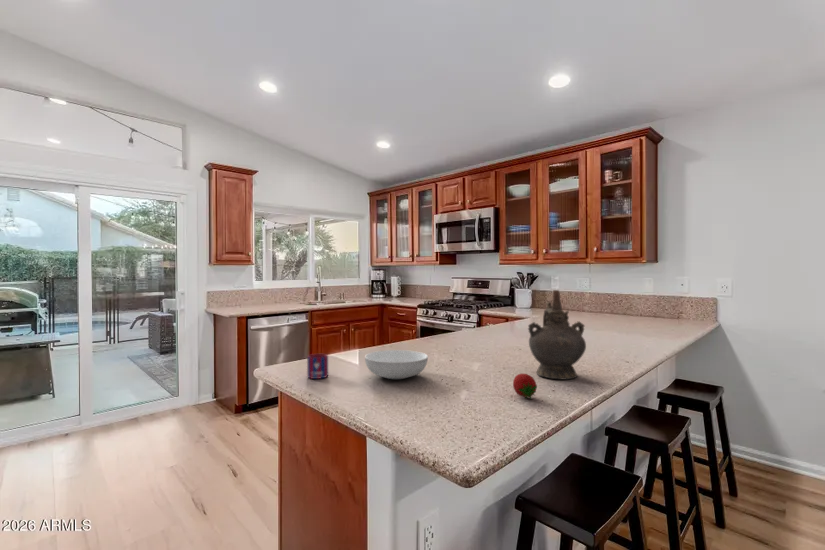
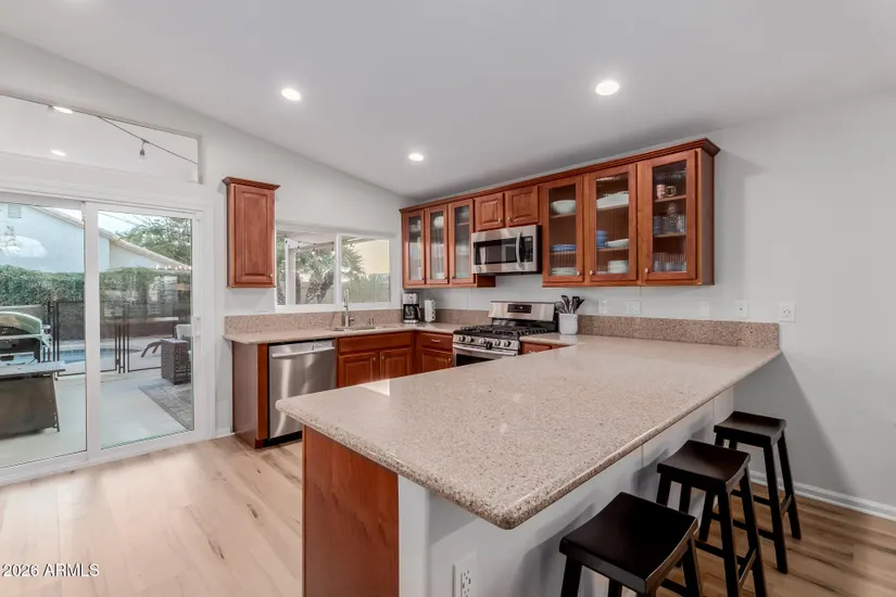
- ceremonial vessel (555, 332)
- fruit (524, 385)
- serving bowl (396, 365)
- mug (318, 364)
